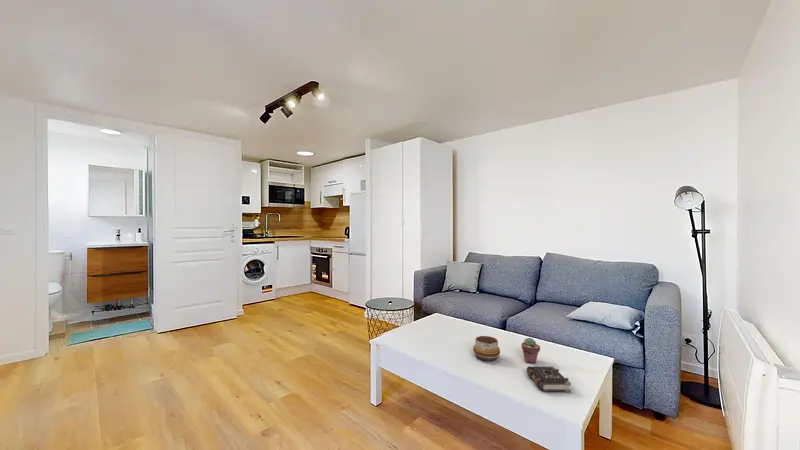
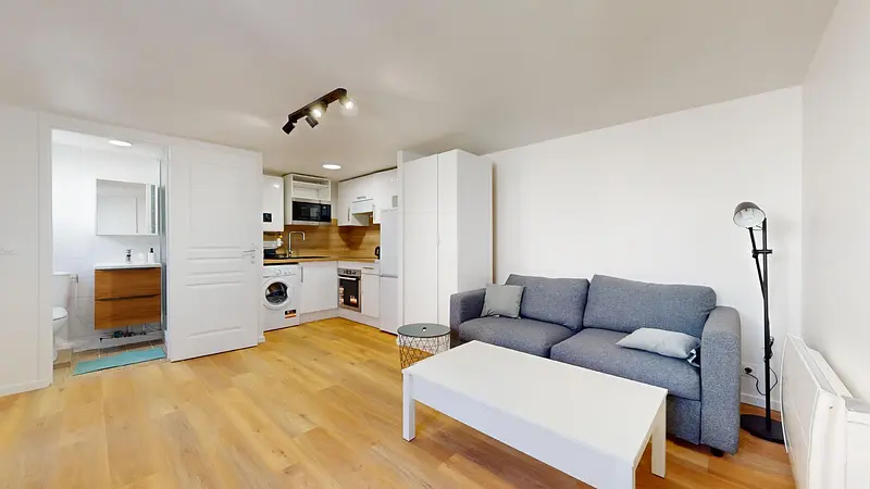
- potted succulent (530, 349)
- book (547, 377)
- decorative bowl (486, 348)
